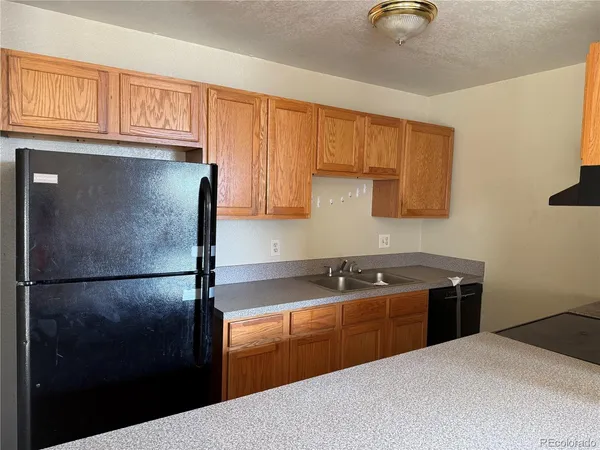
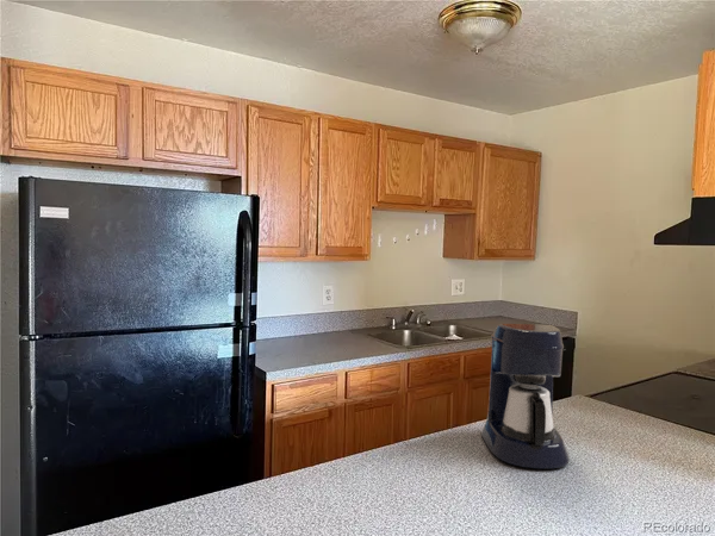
+ coffee maker (528, 387)
